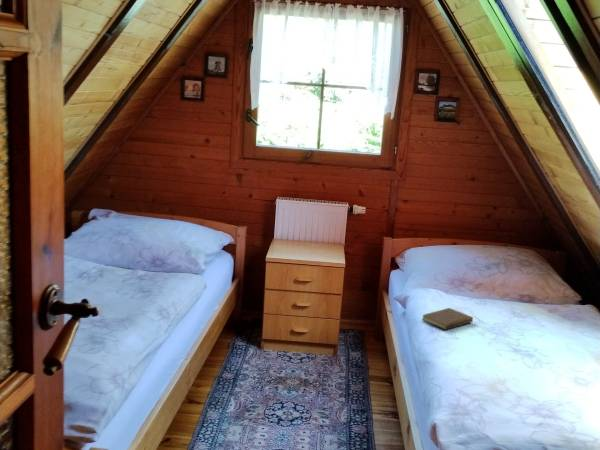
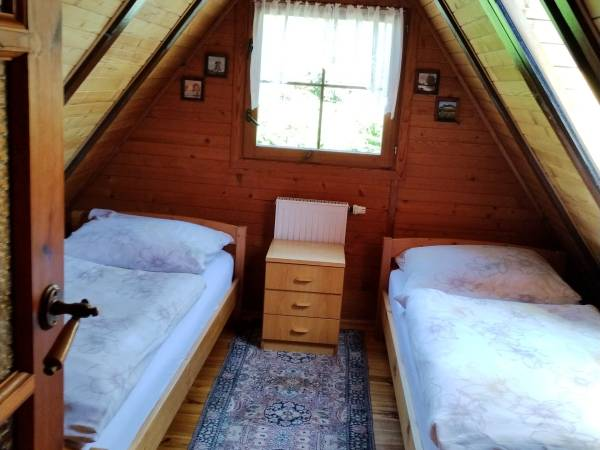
- book (451, 319)
